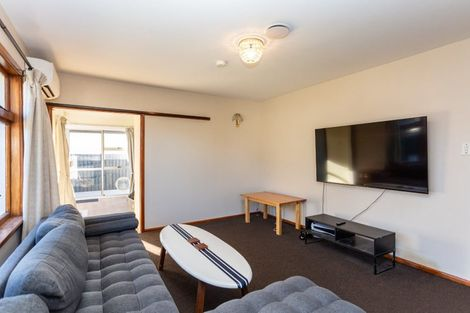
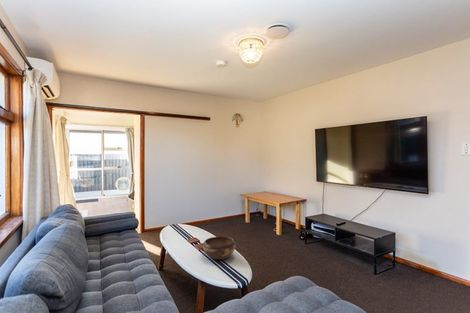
+ decorative bowl (219, 248)
